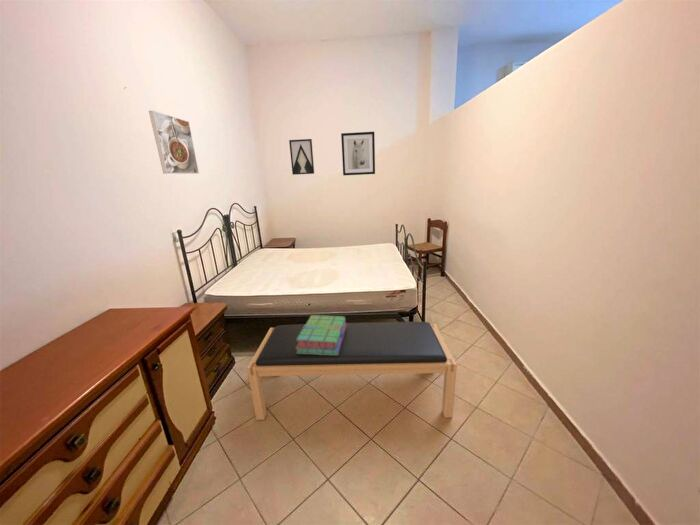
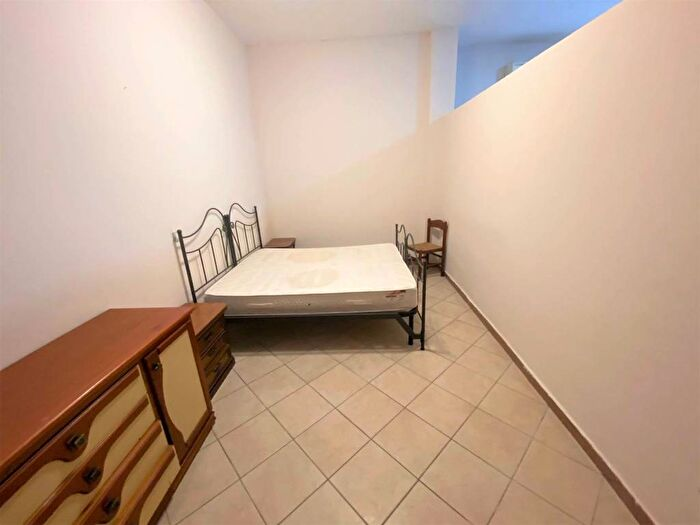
- bench (352, 365)
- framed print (176, 145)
- wall art (301, 157)
- stack of books (322, 333)
- wall art (358, 154)
